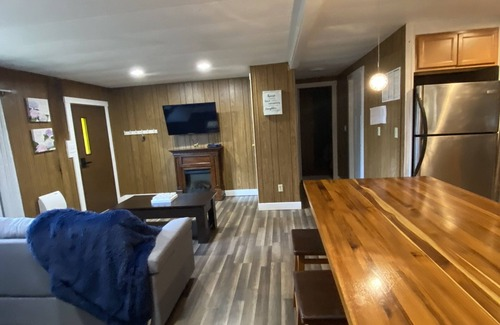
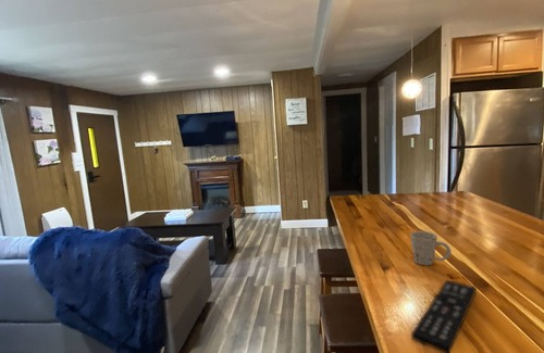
+ remote control (447, 308)
+ mug (430, 249)
